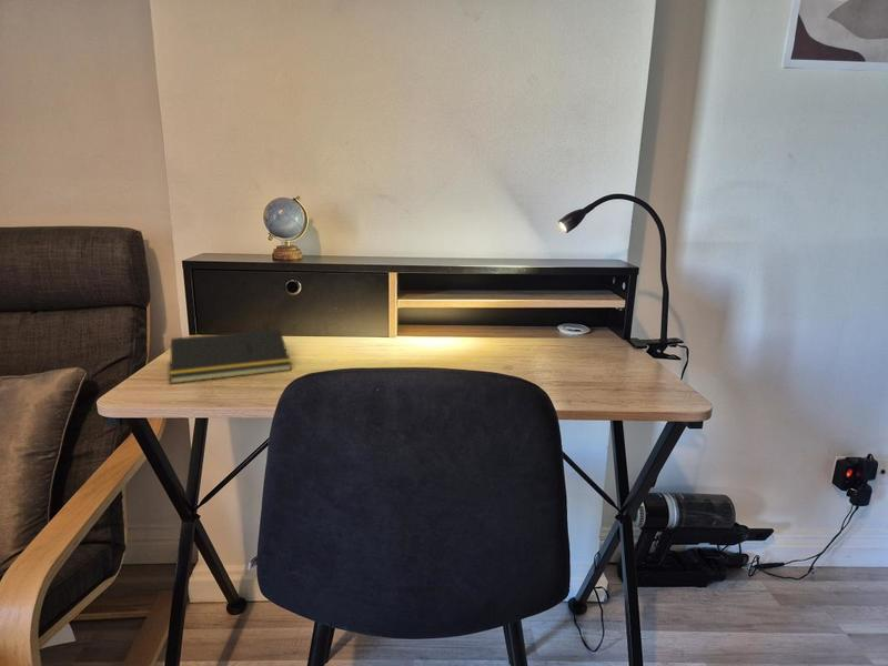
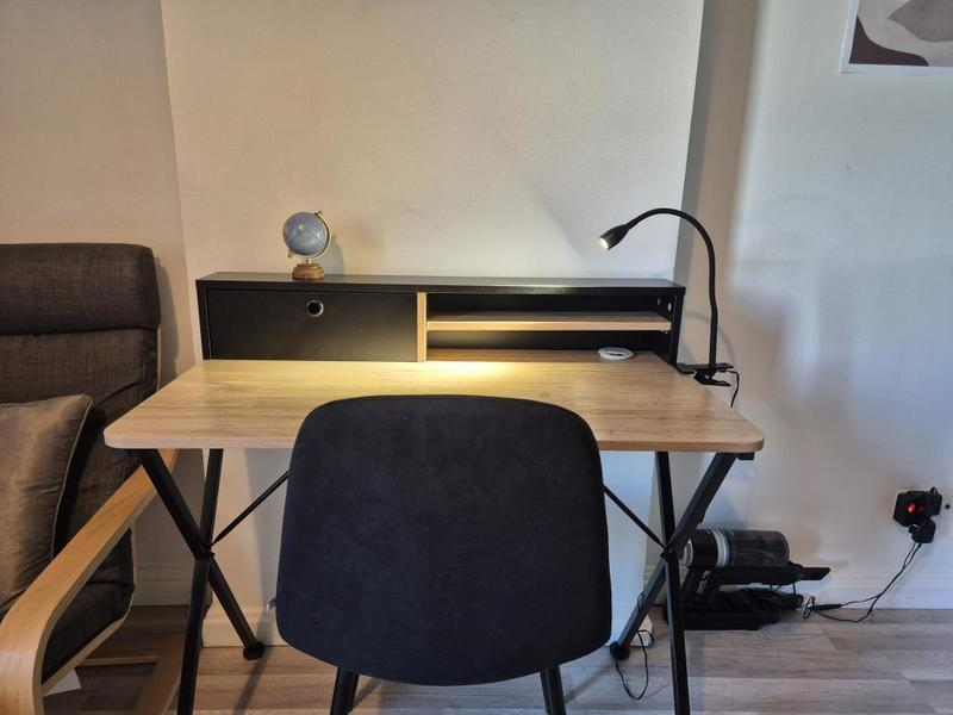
- notepad (230, 353)
